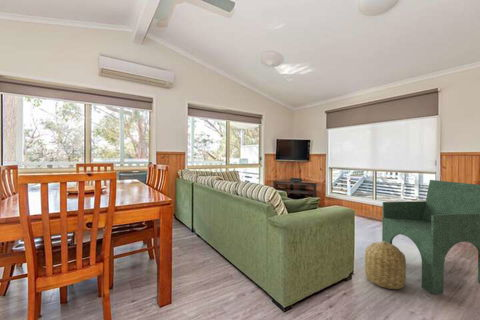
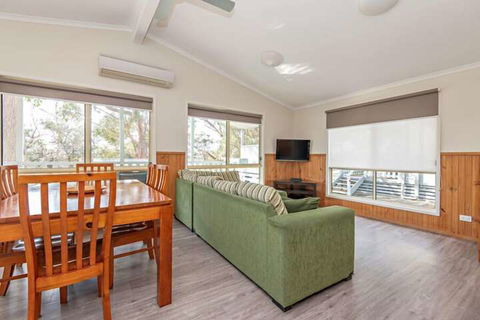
- armchair (431, 228)
- basket (384, 261)
